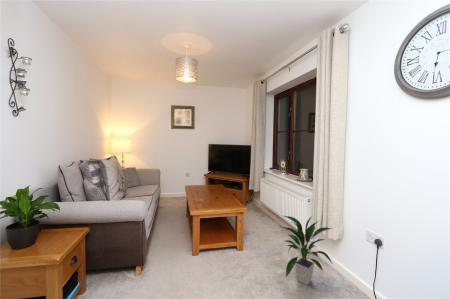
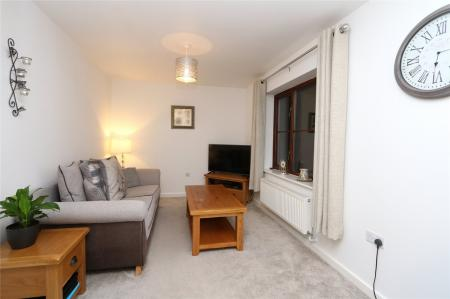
- indoor plant (303, 247)
